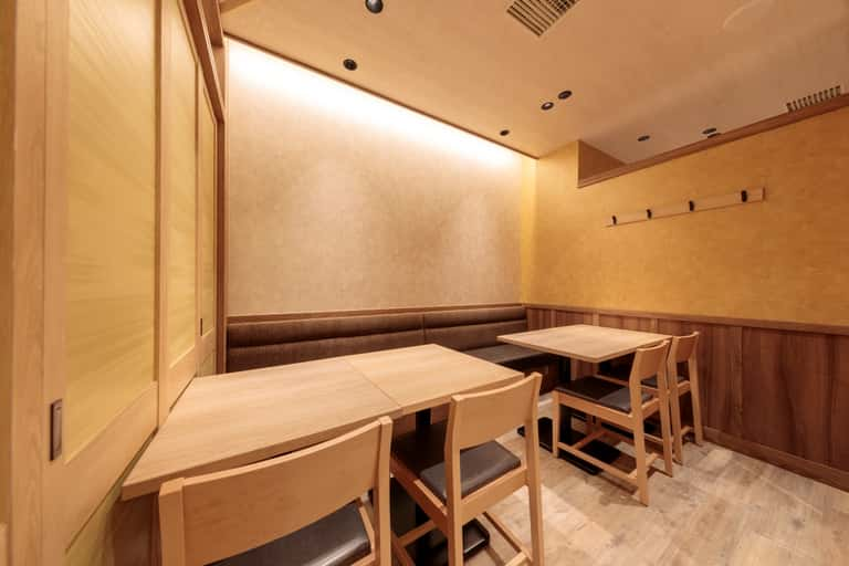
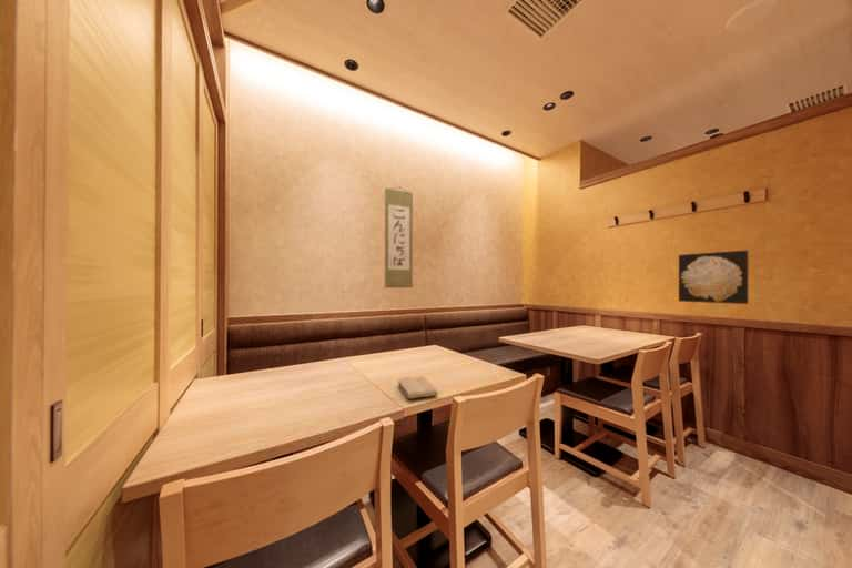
+ washcloth (416, 386)
+ wall scroll (398, 236)
+ wall art (710, 277)
